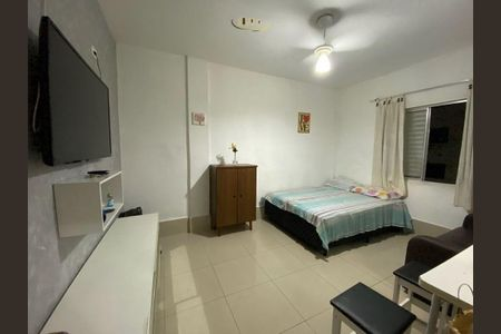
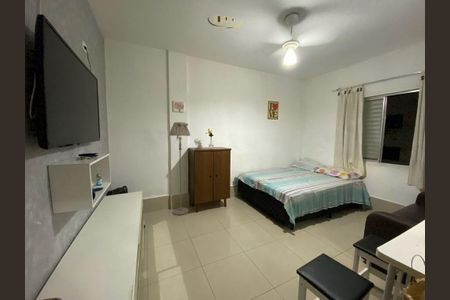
+ floor lamp (180, 167)
